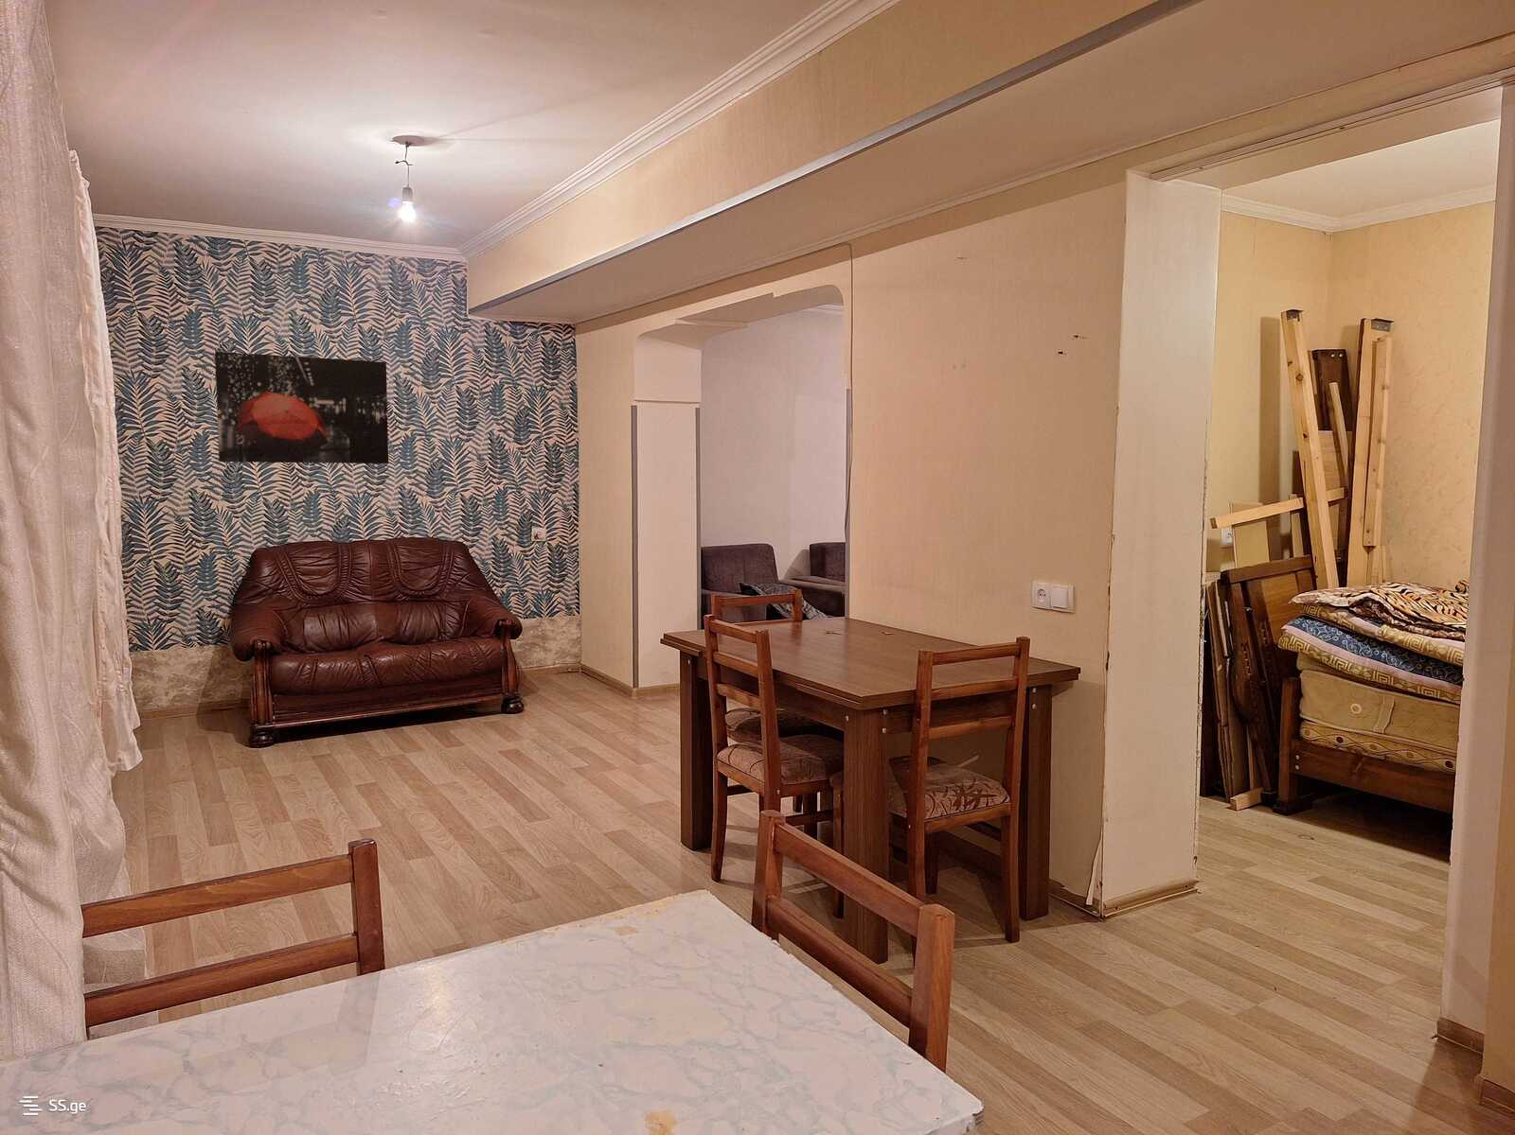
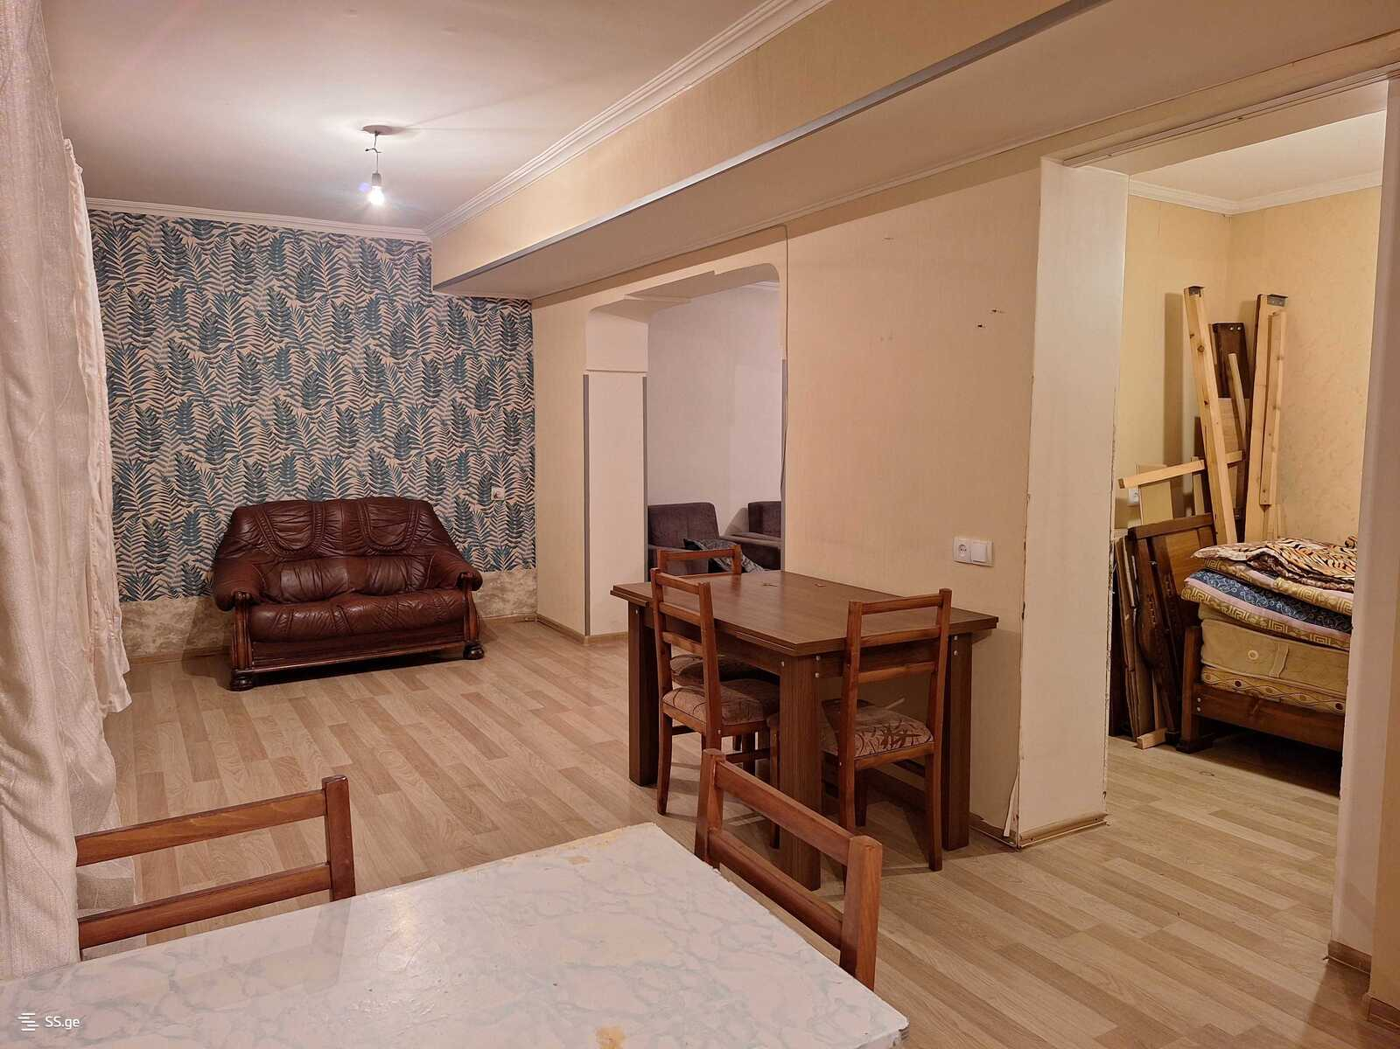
- wall art (305, 410)
